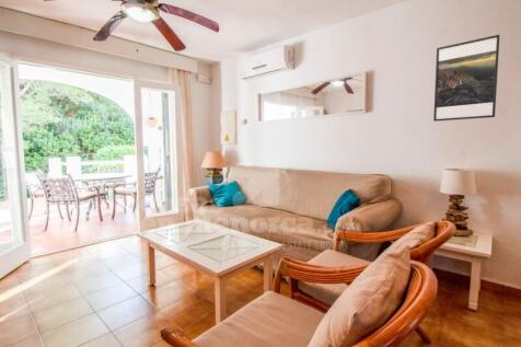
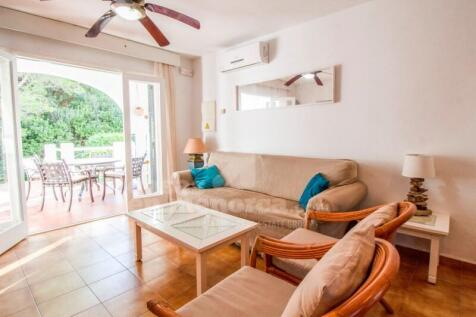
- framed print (464, 81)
